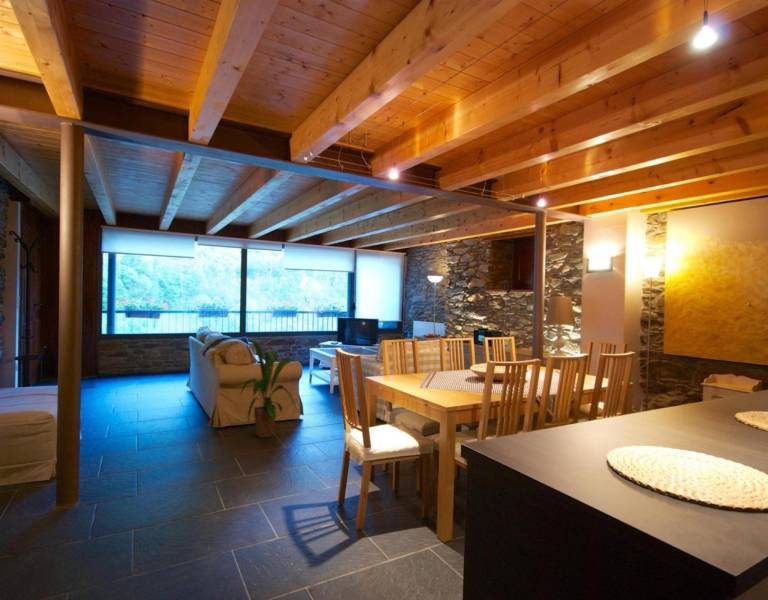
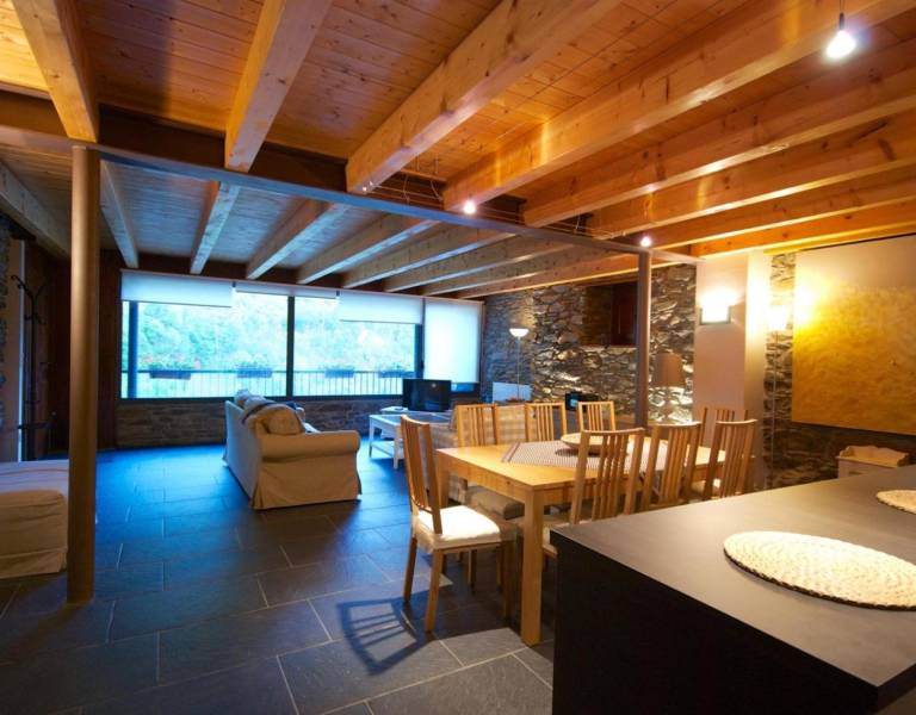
- house plant (273, 385)
